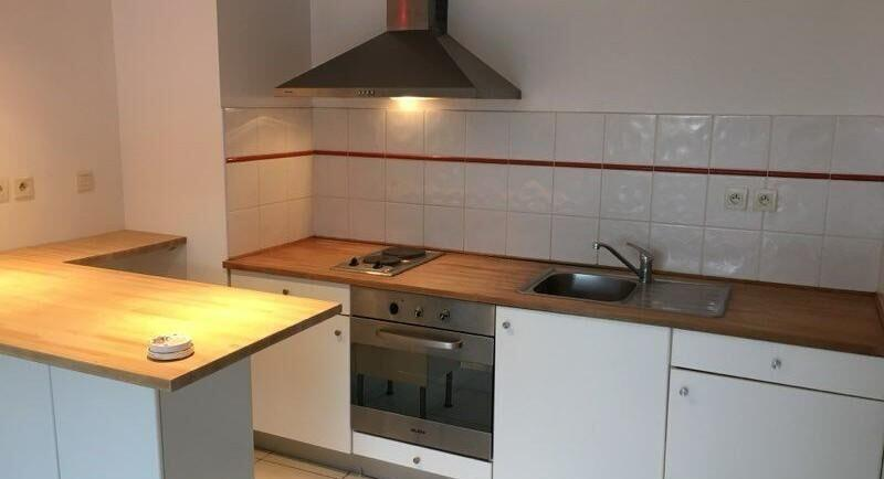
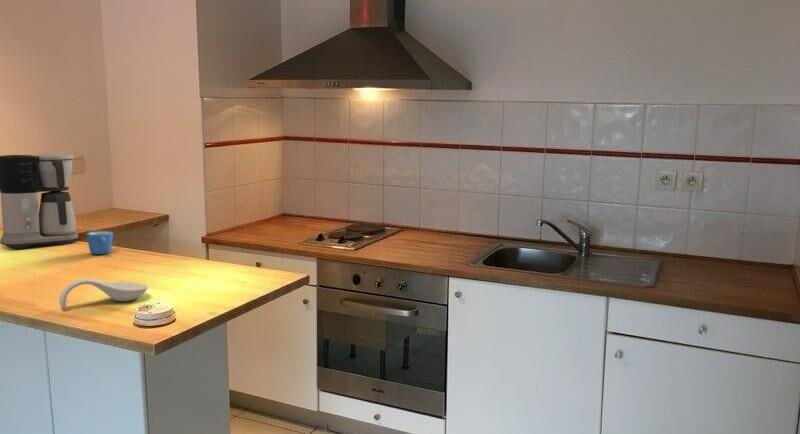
+ mug (100, 243)
+ spoon rest (104, 289)
+ coffee maker (37, 199)
